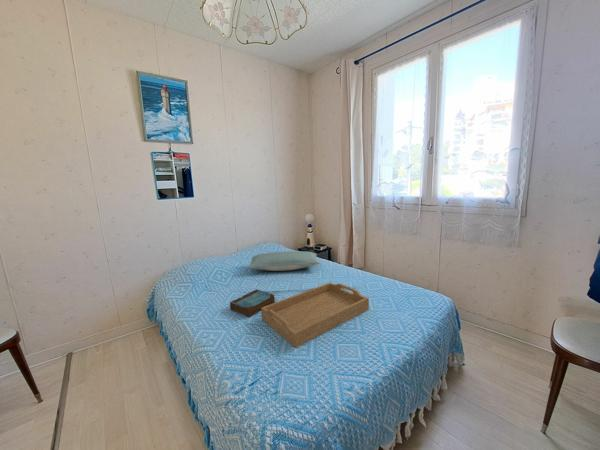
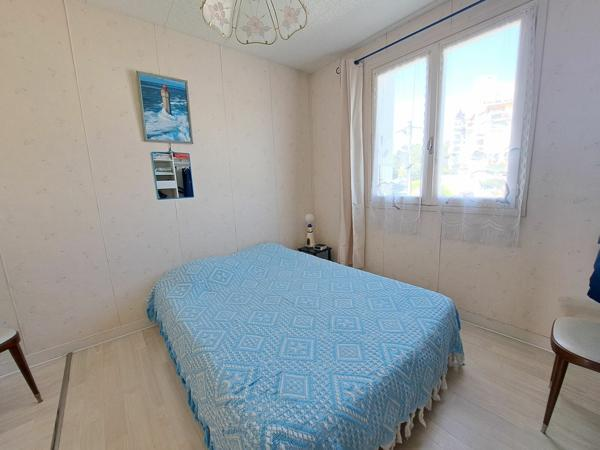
- book (253, 301)
- serving tray (316, 306)
- pillow (284, 260)
